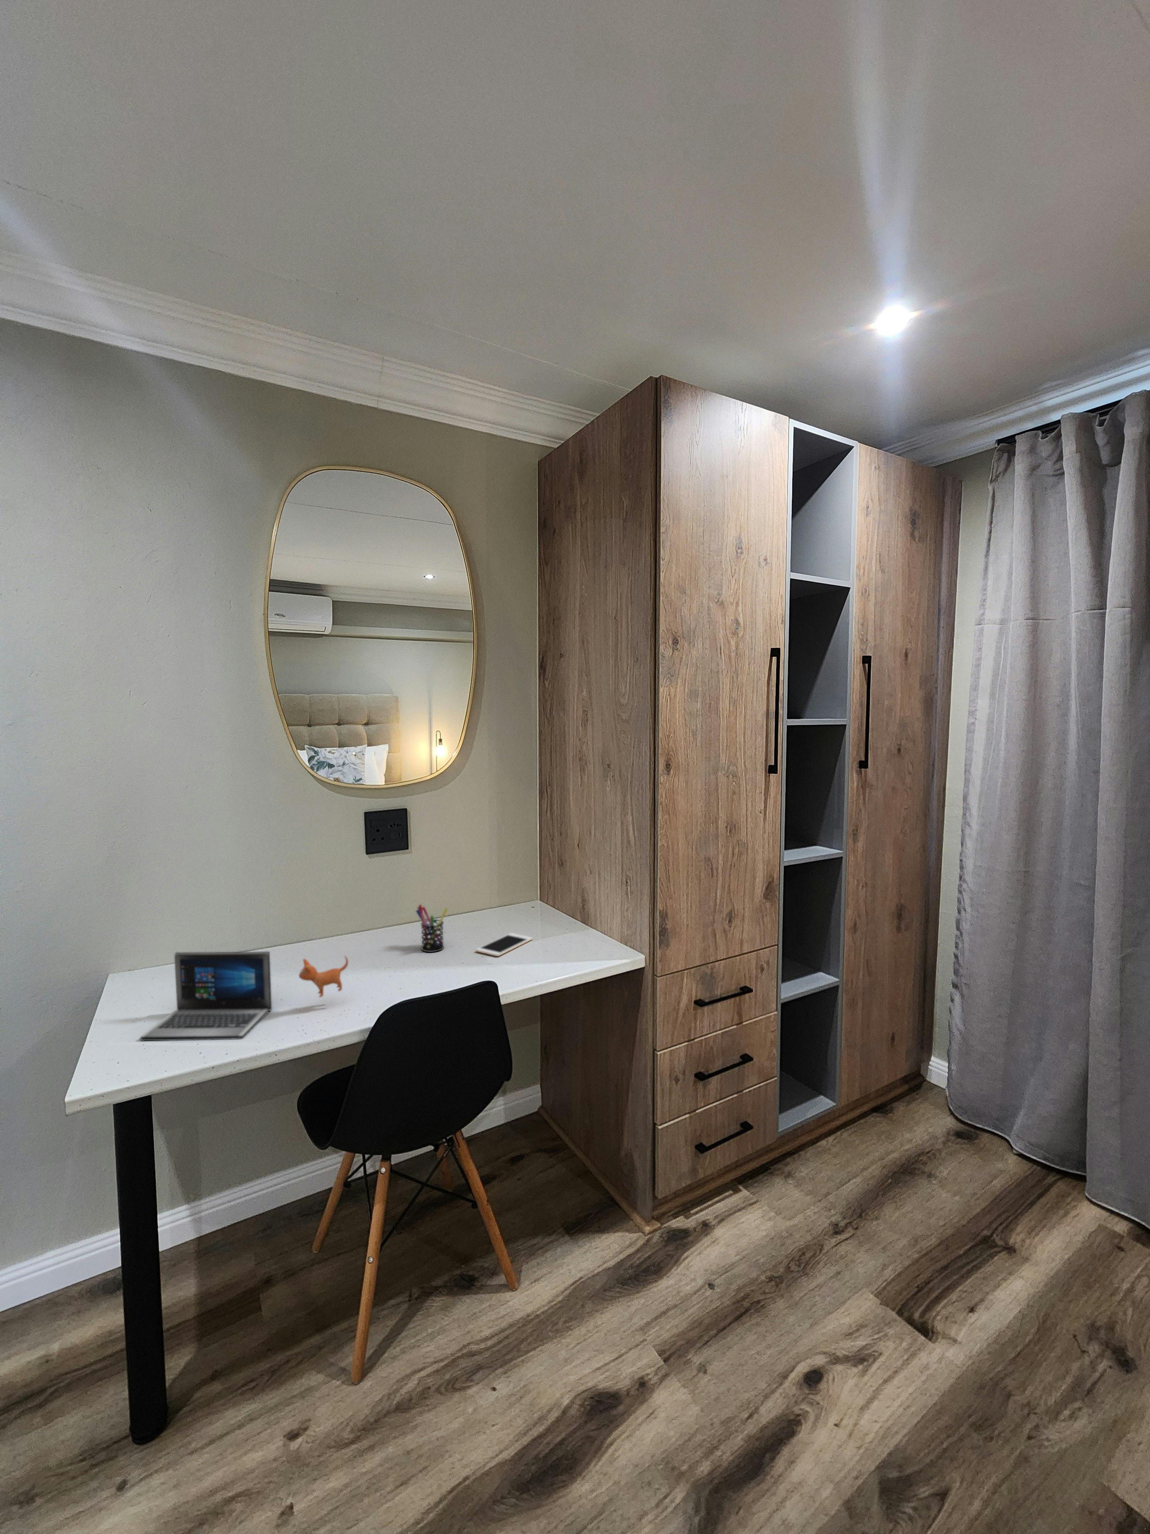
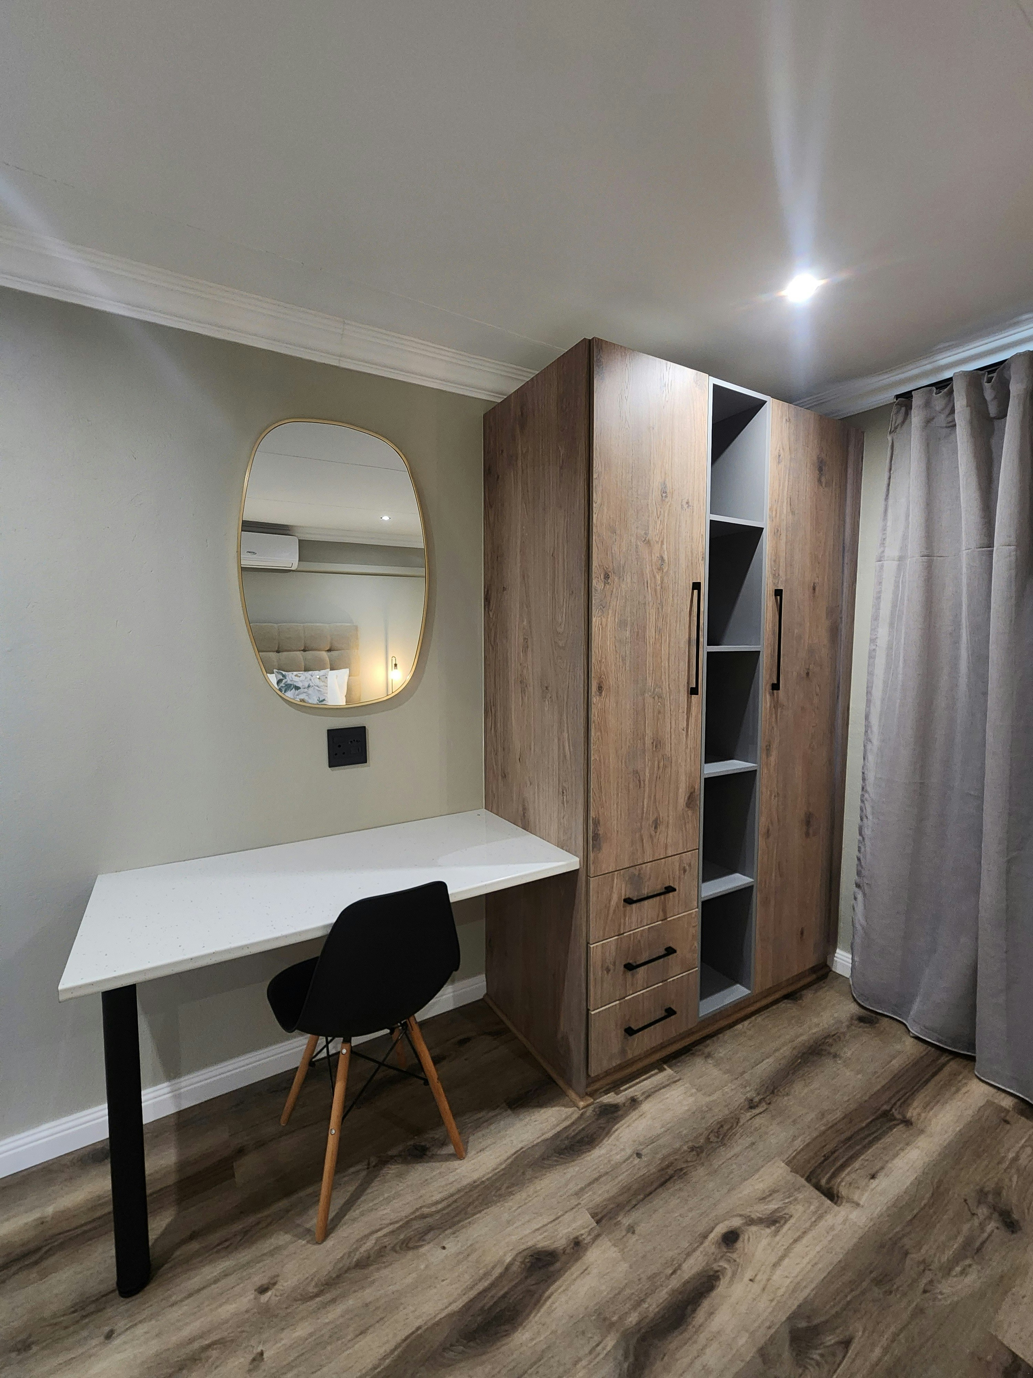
- laptop (240, 987)
- cell phone (505, 945)
- pen holder (431, 926)
